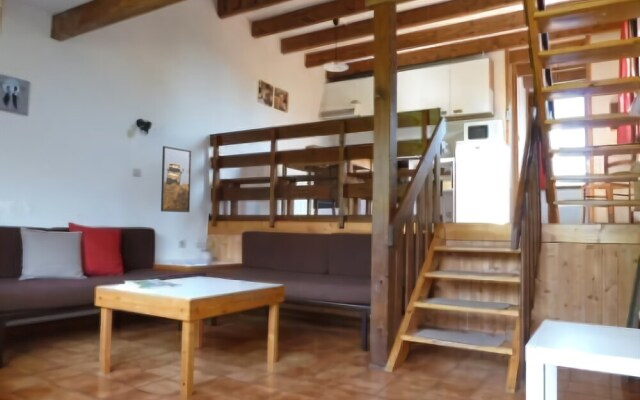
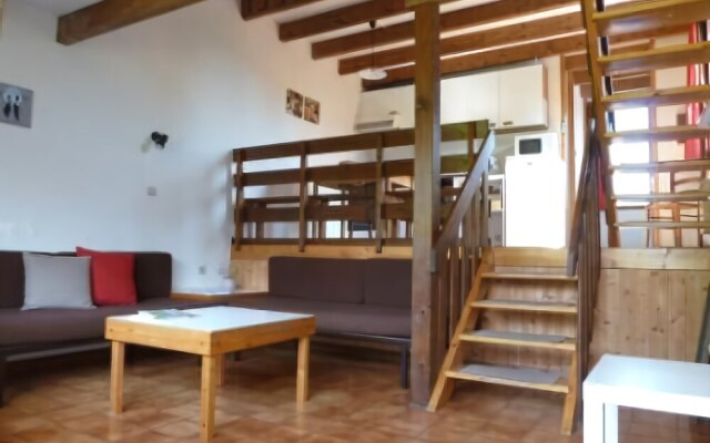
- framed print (176, 180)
